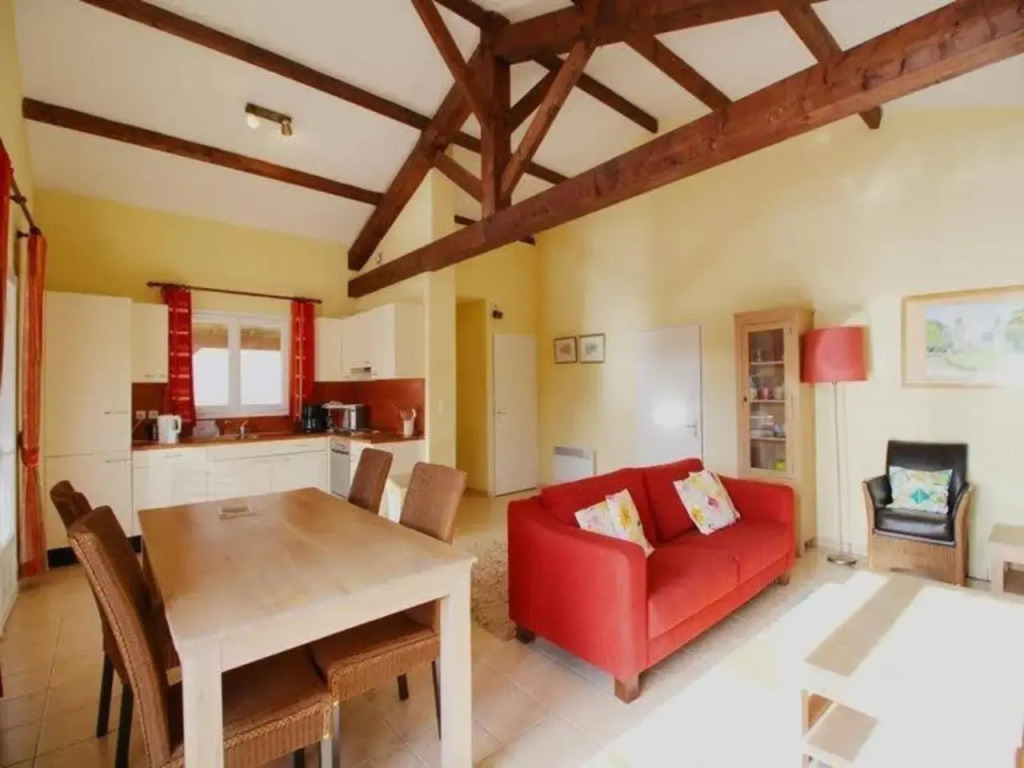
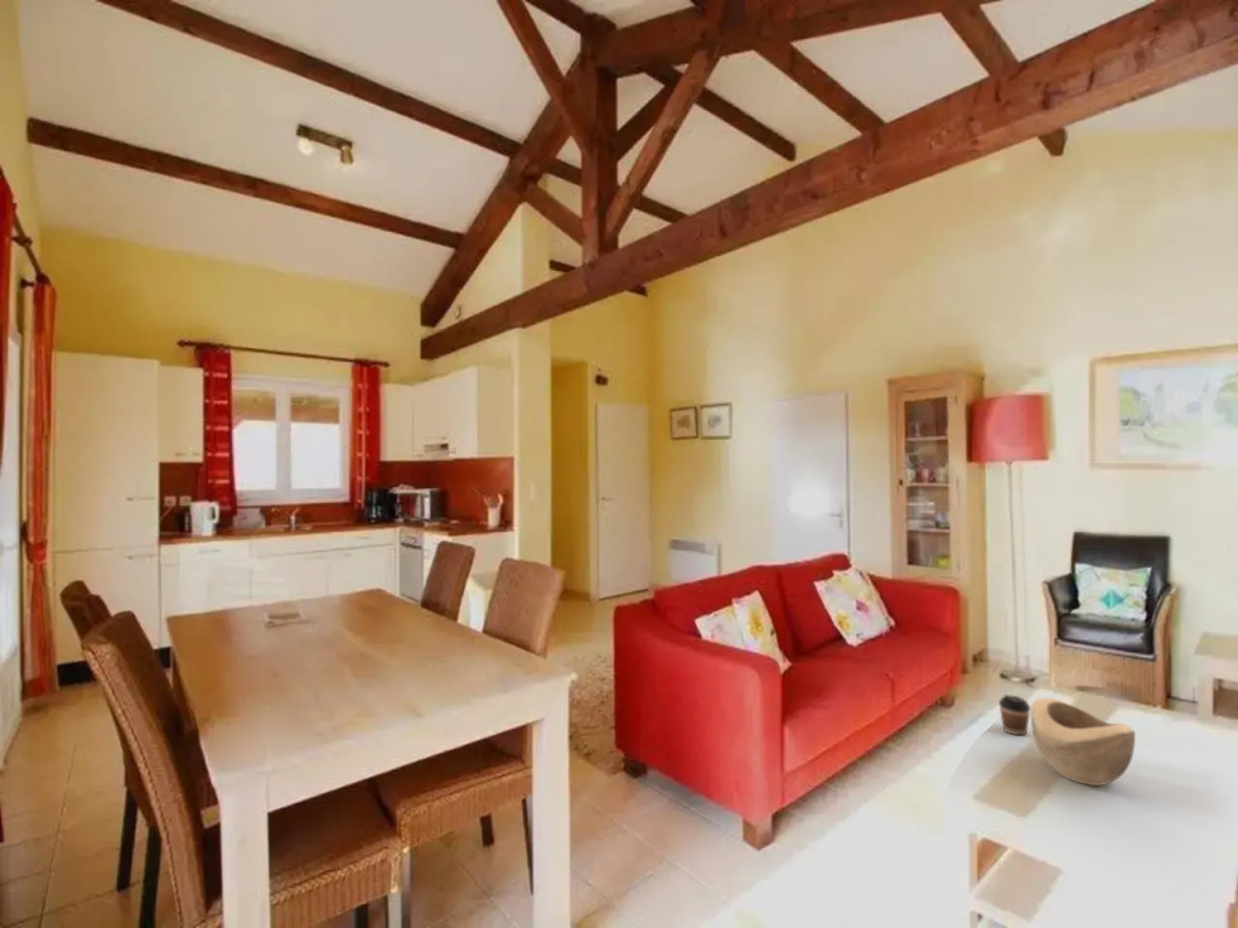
+ coffee cup (1014, 713)
+ decorative bowl (1081, 742)
